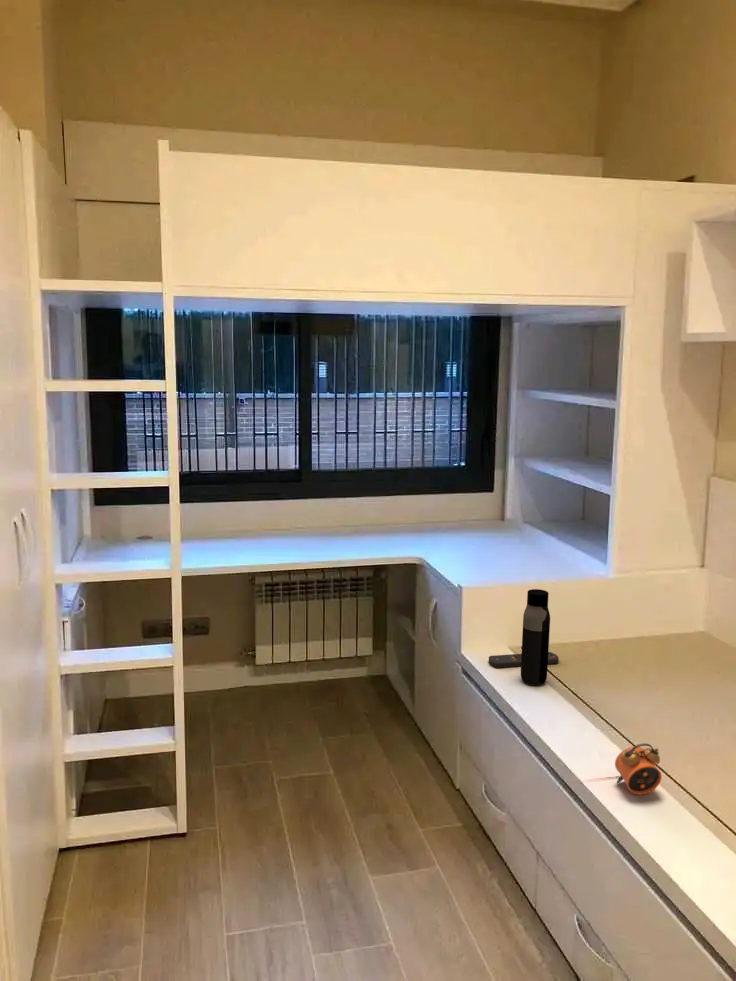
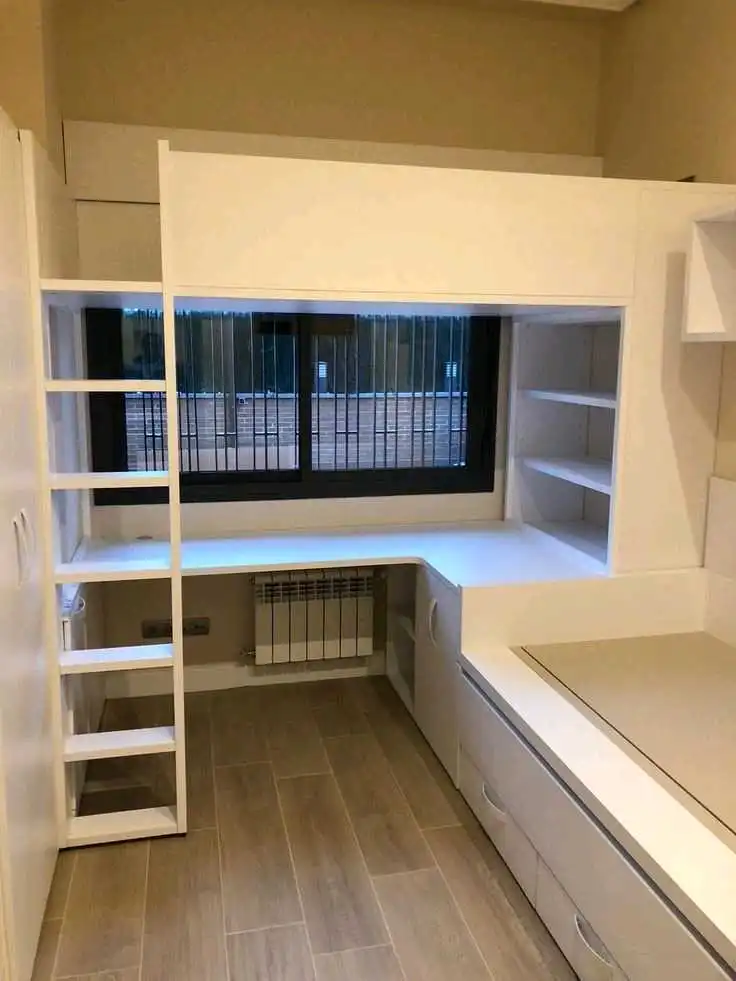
- remote control (520, 659)
- water bottle (535, 637)
- alarm clock (638, 764)
